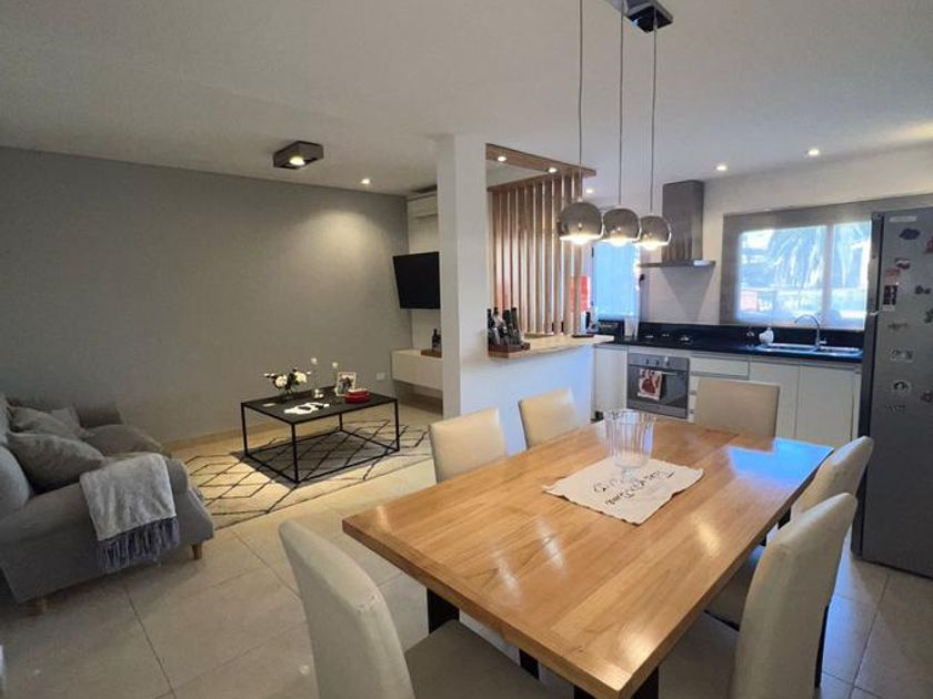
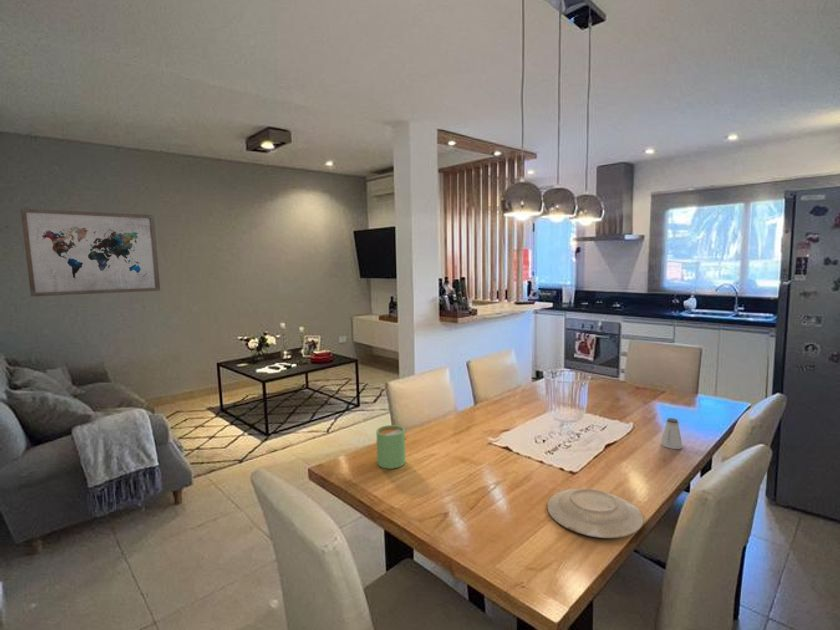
+ plate (593, 505)
+ wall art (96, 253)
+ saltshaker (672, 432)
+ mug (388, 445)
